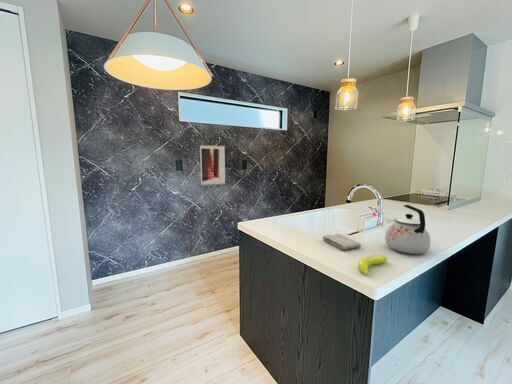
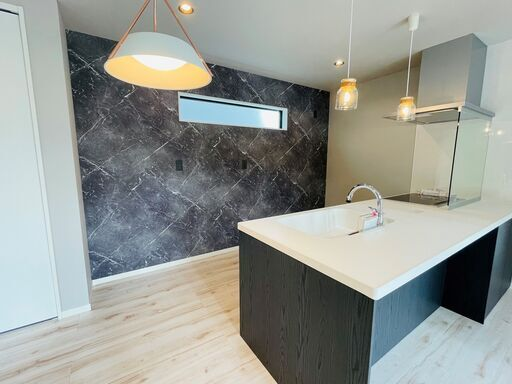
- banana (374, 262)
- kettle (407, 227)
- washcloth (340, 240)
- wall art (213, 165)
